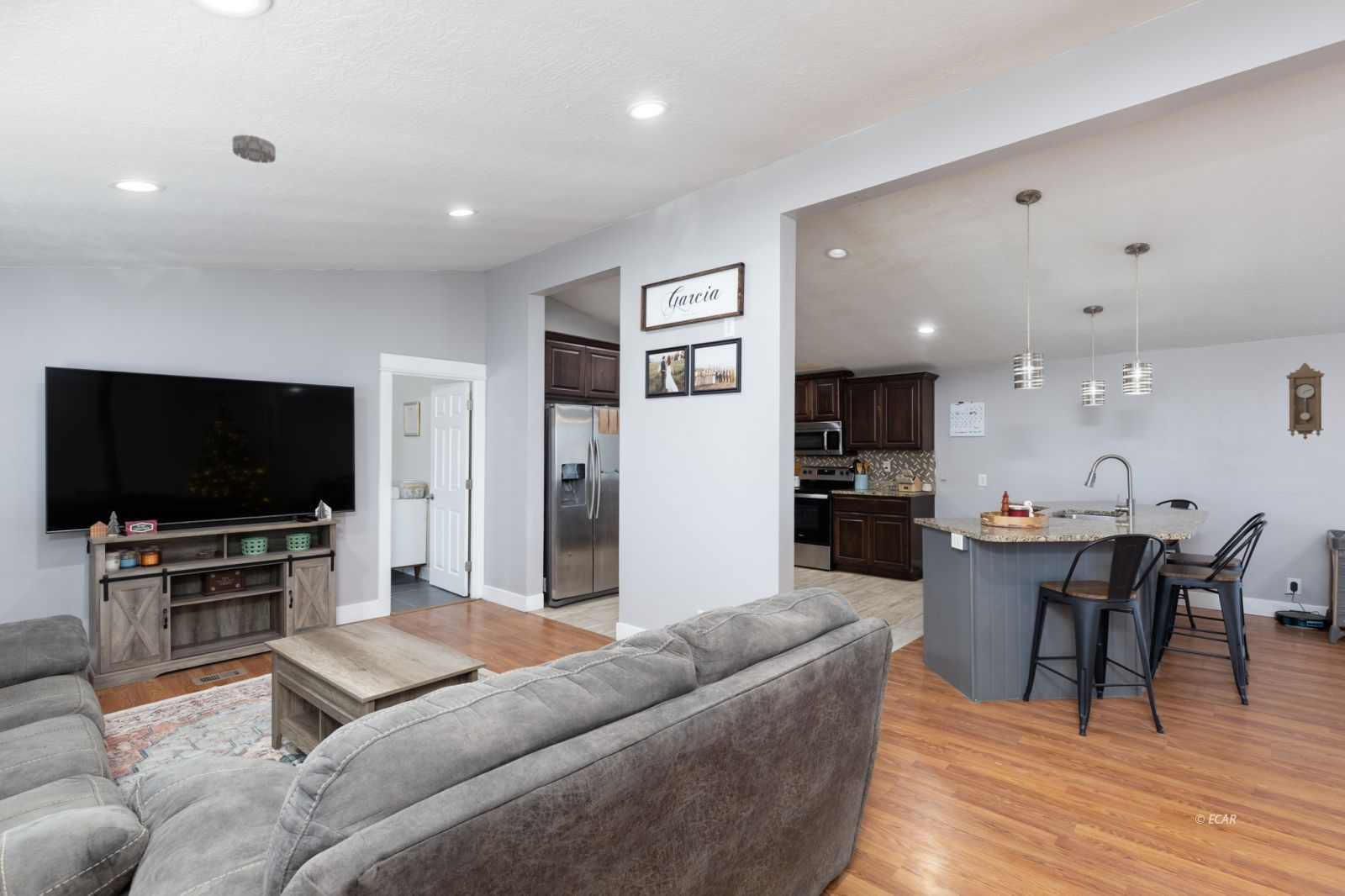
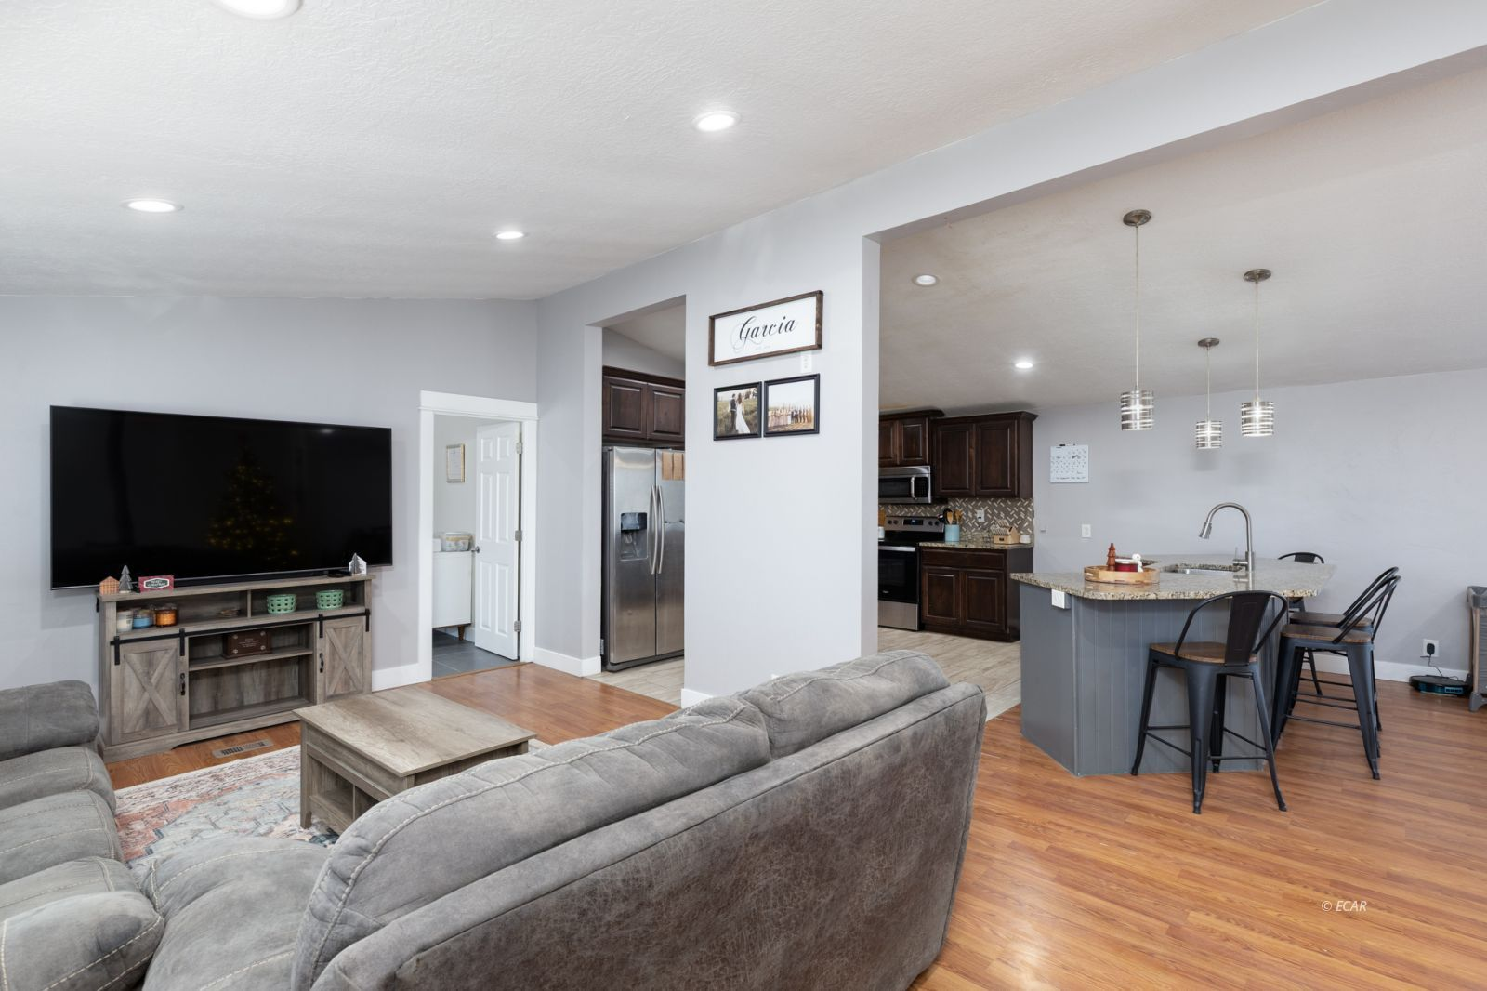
- smoke detector (254, 148)
- pendulum clock (1305, 401)
